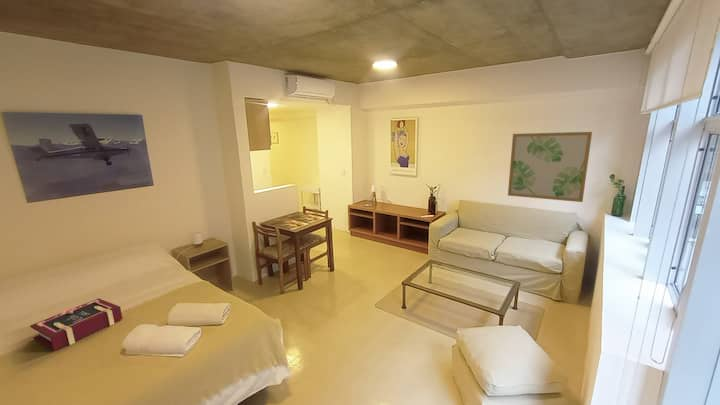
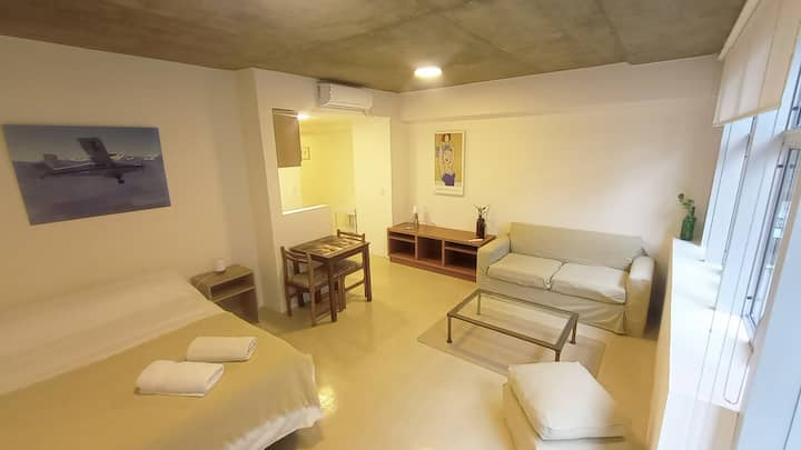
- book (79, 321)
- wall art (546, 166)
